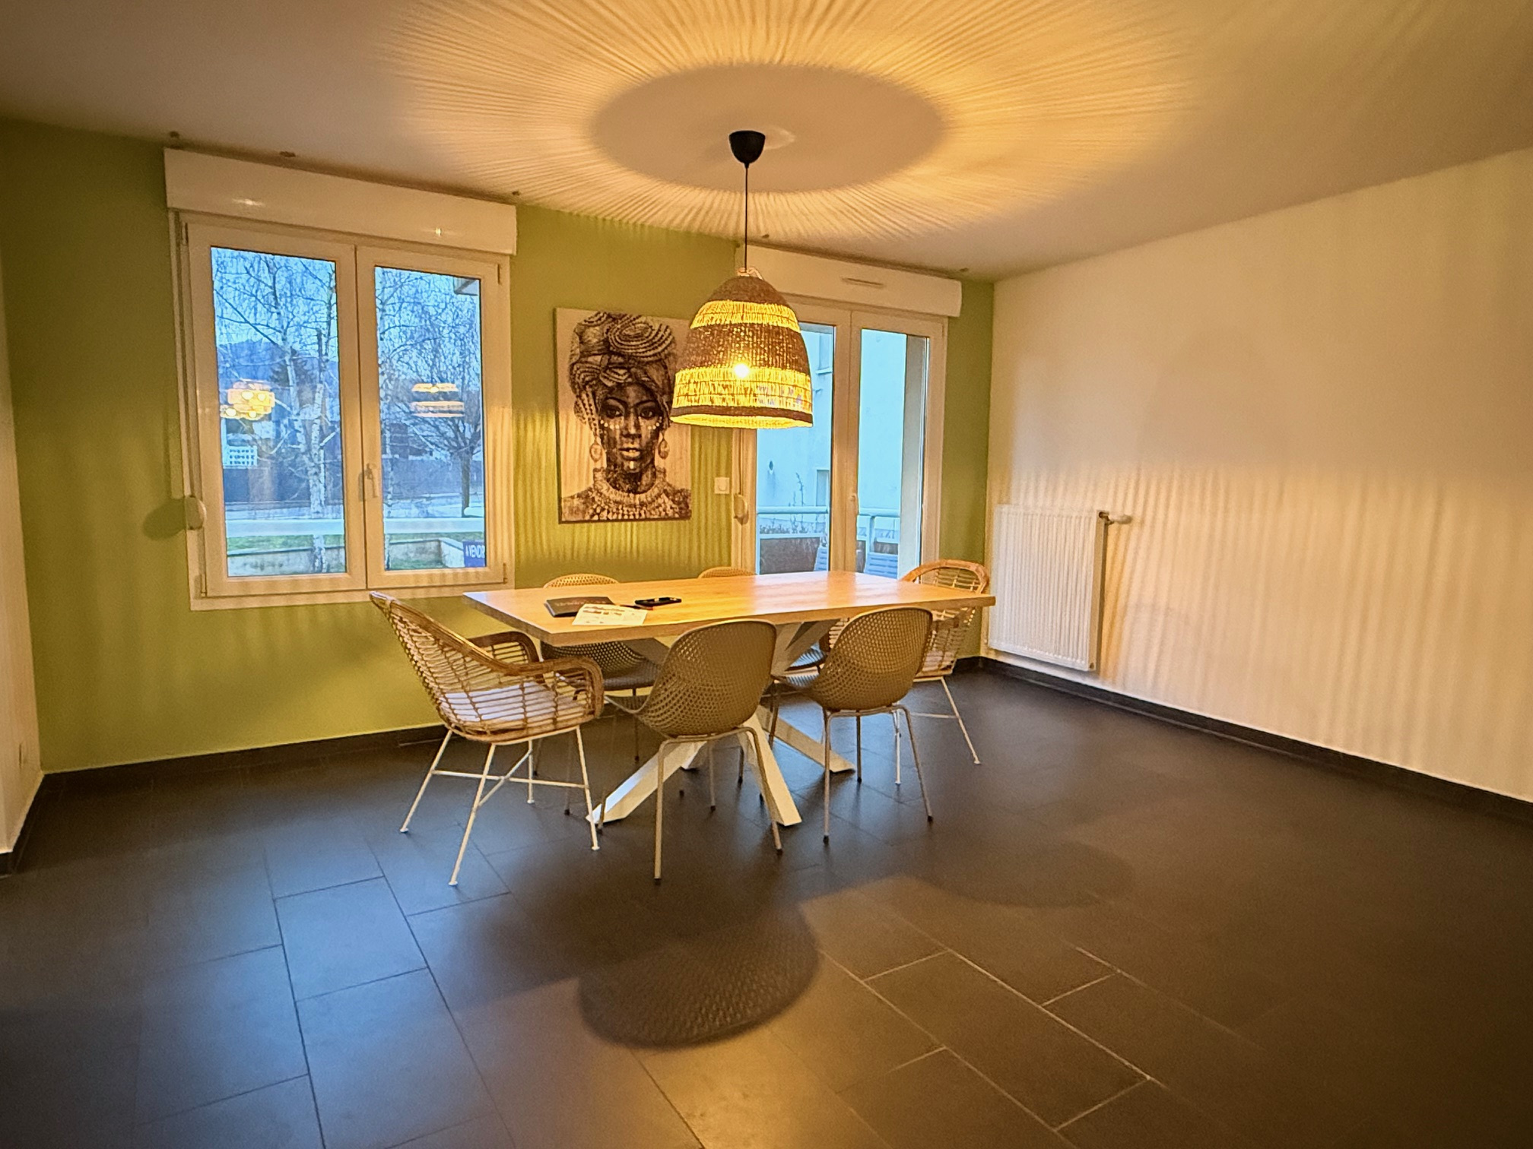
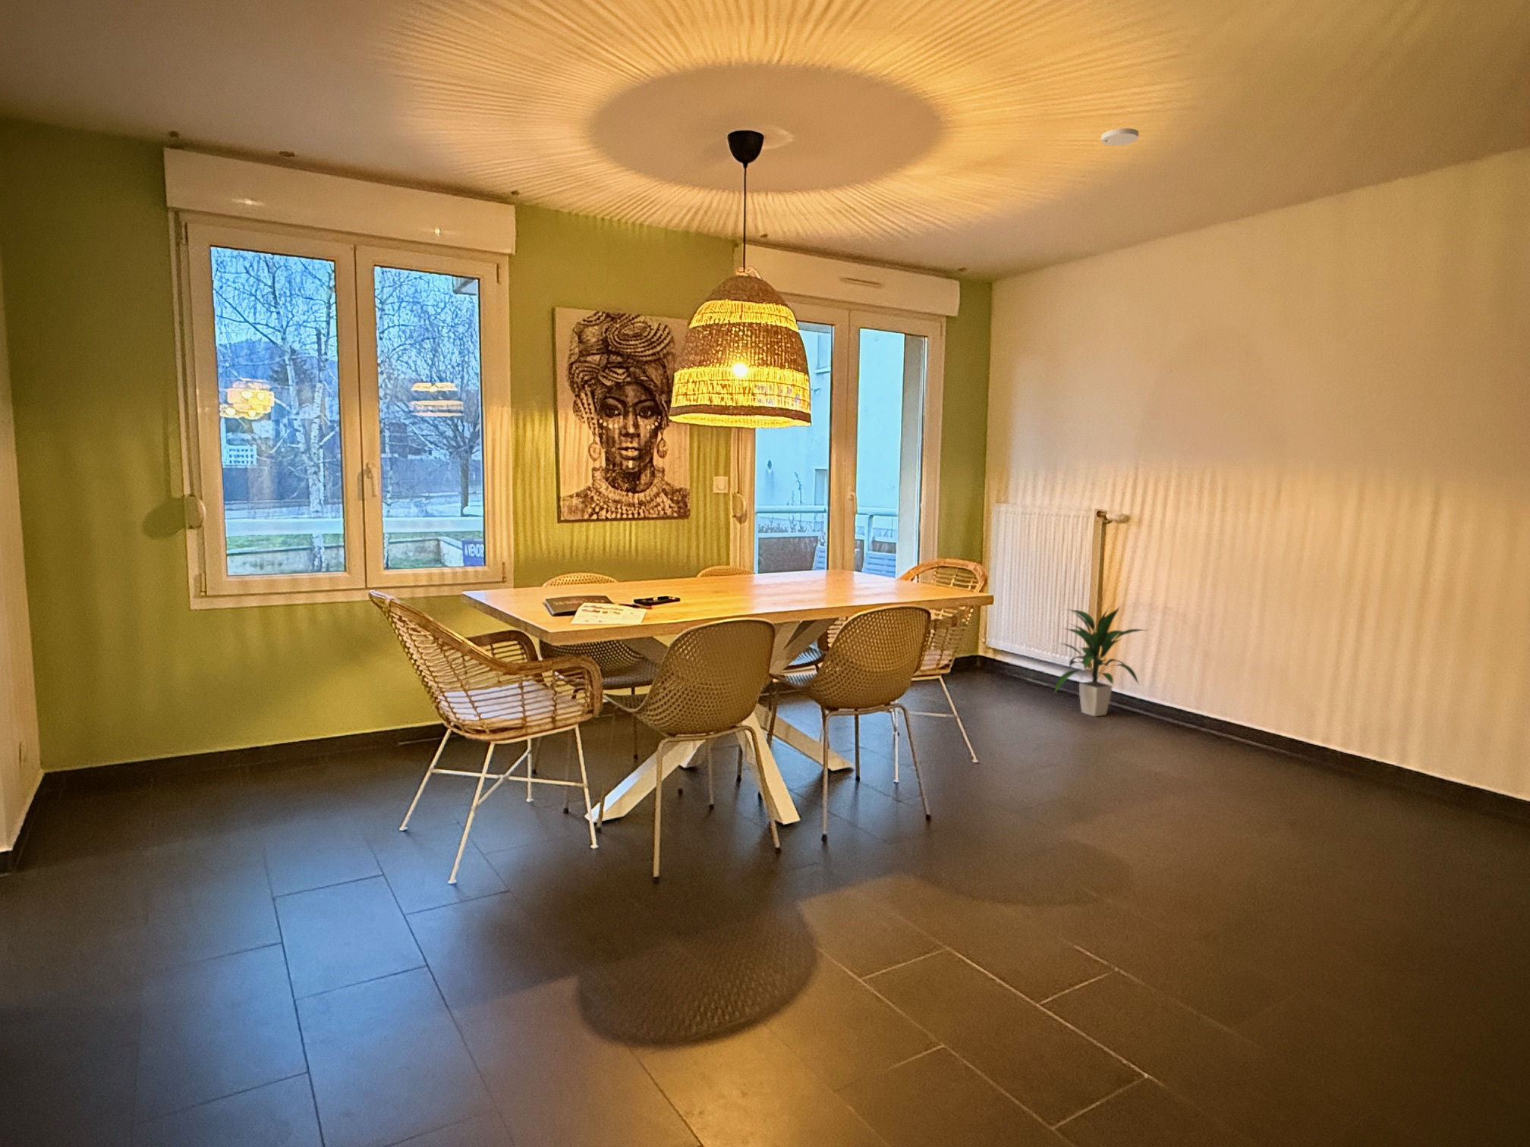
+ indoor plant (1093, 658)
+ smoke detector (1119, 136)
